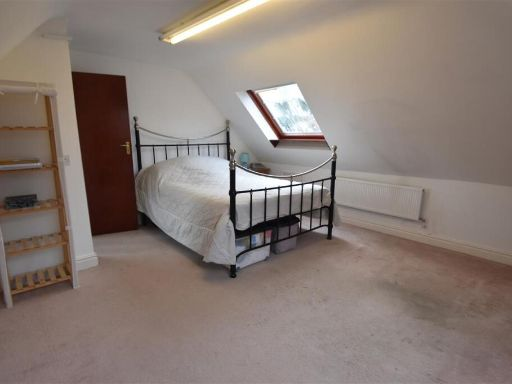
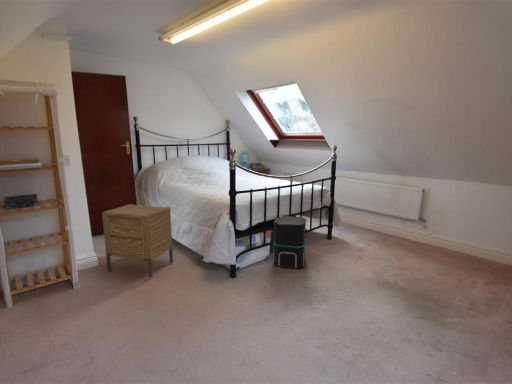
+ speaker (289, 241)
+ nightstand (139, 238)
